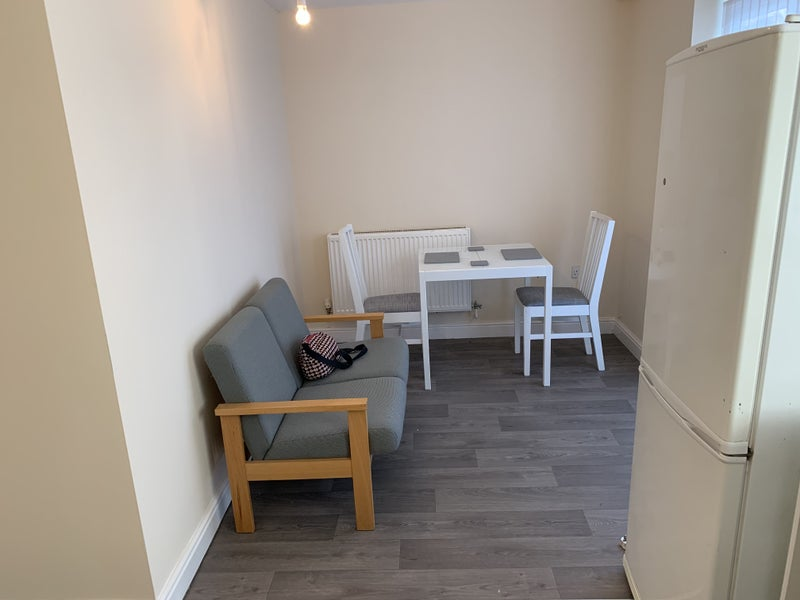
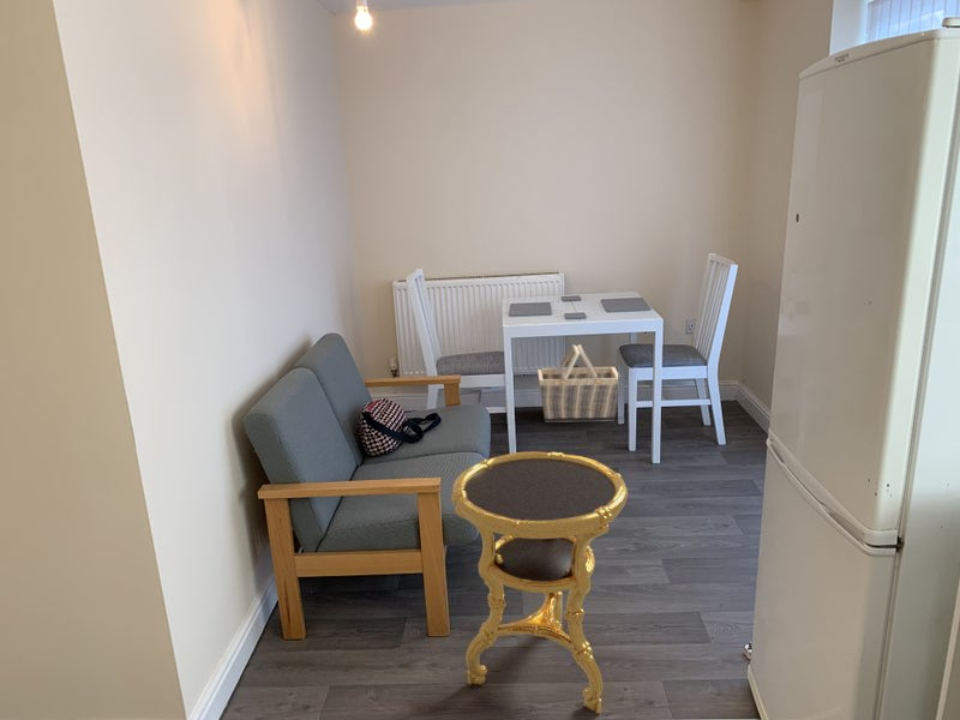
+ side table (540, 580)
+ basket (577, 382)
